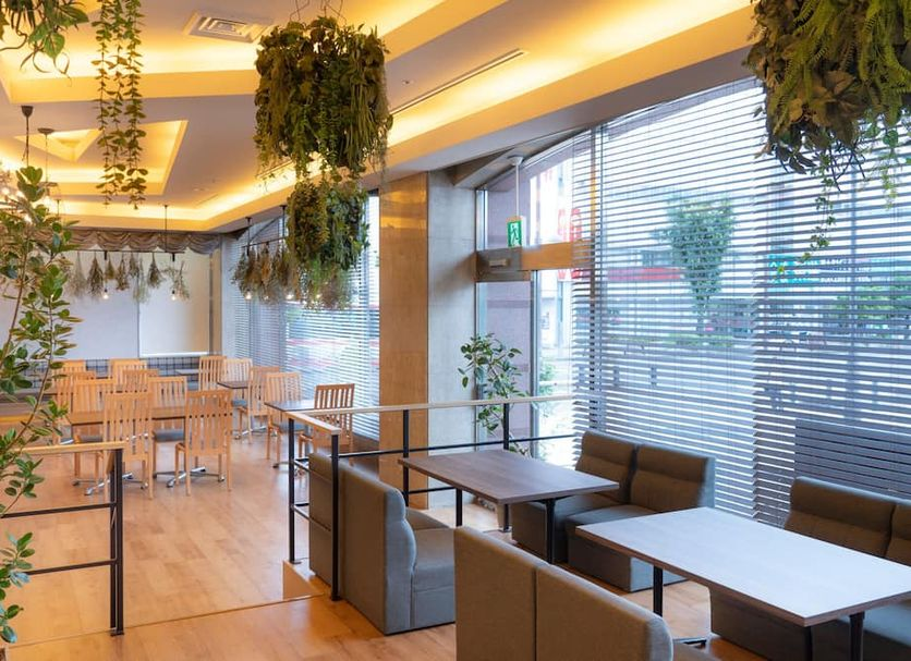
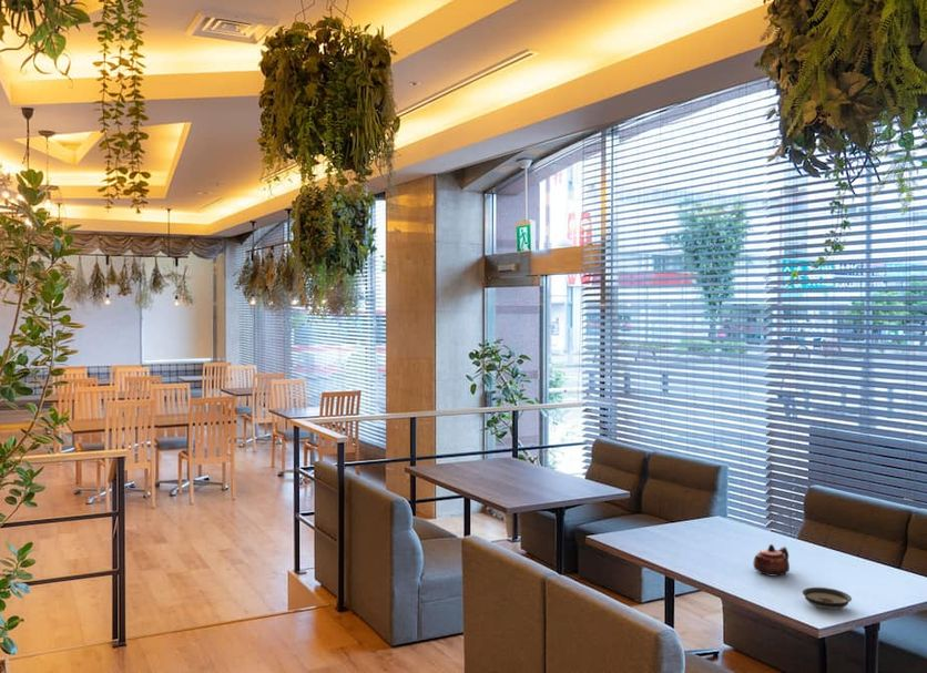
+ saucer (826, 600)
+ teapot (772, 558)
